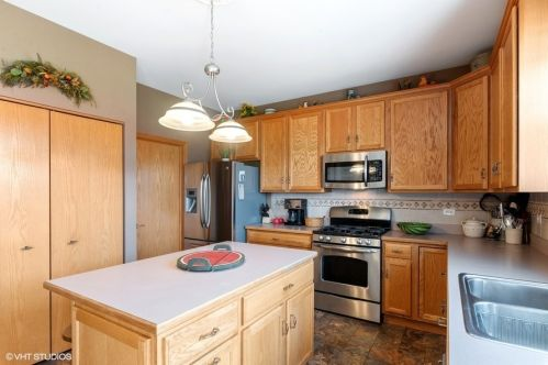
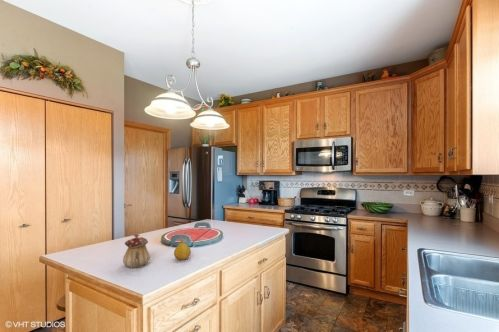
+ teapot (136, 249)
+ fruit (182, 249)
